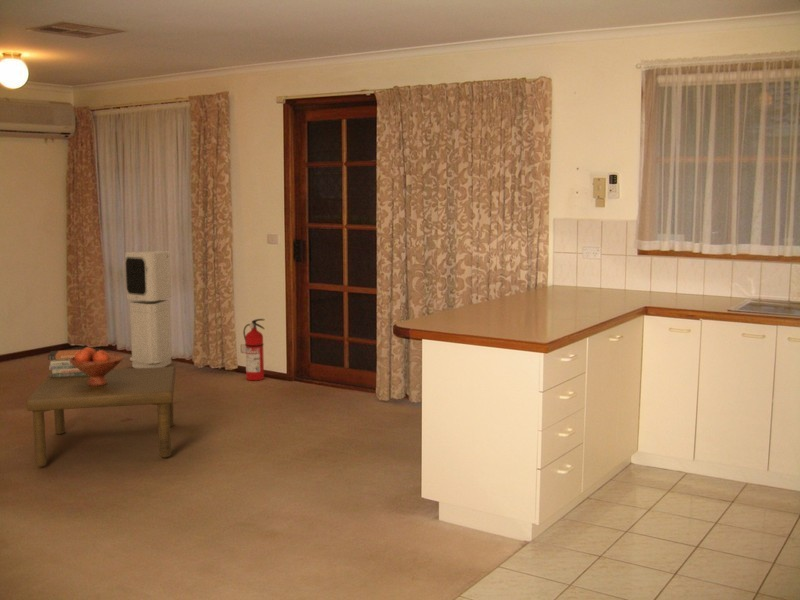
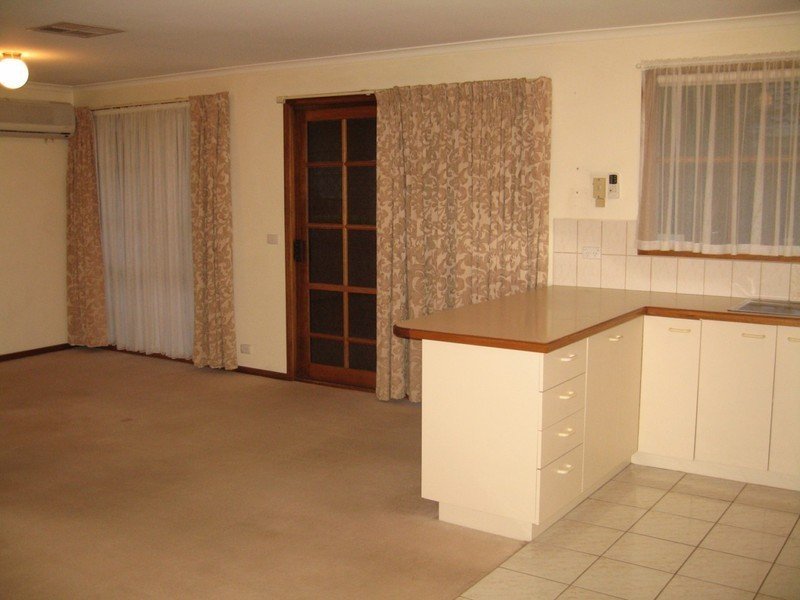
- coffee table (109, 406)
- fire extinguisher (254, 348)
- fruit bowl (97, 365)
- book stack (71, 363)
- air purifier (154, 309)
